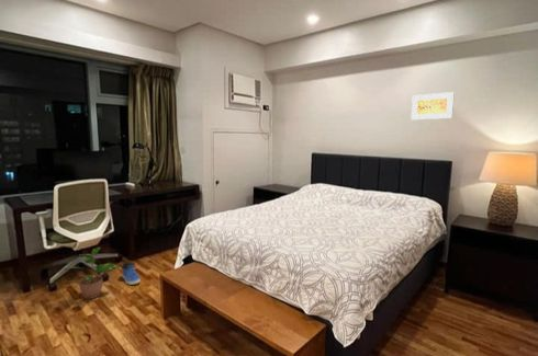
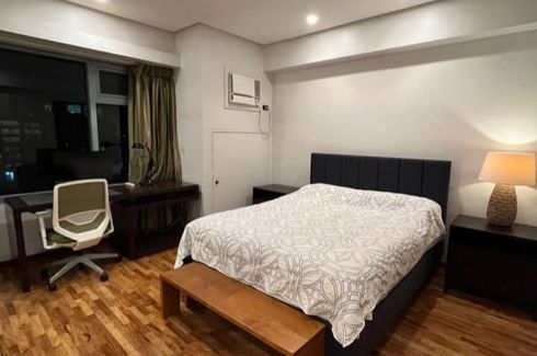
- potted plant (91, 272)
- sneaker (130, 271)
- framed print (431, 106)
